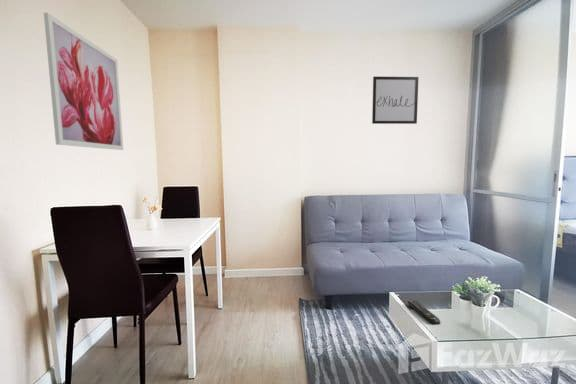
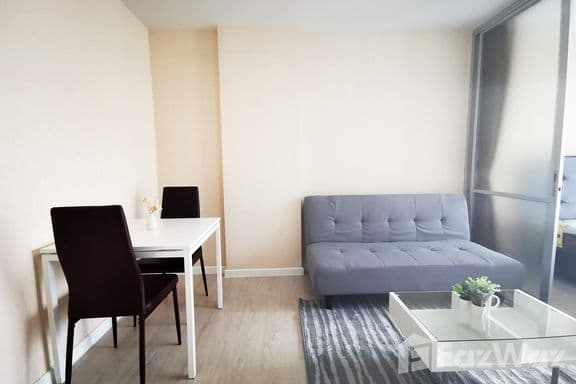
- wall art (91, 95)
- remote control (422, 311)
- wall art (395, 100)
